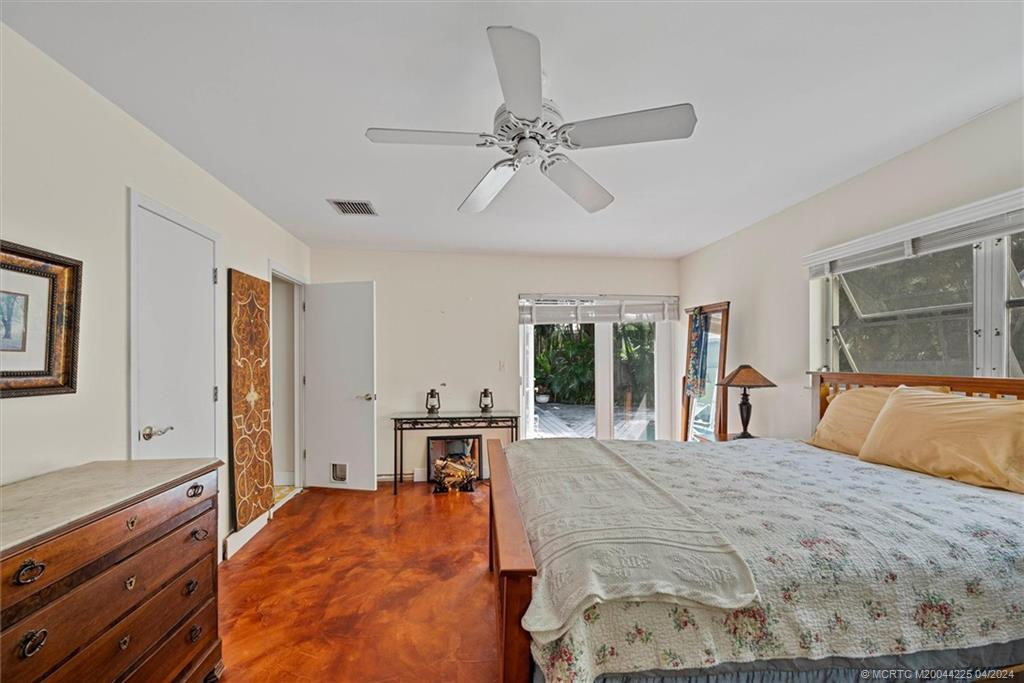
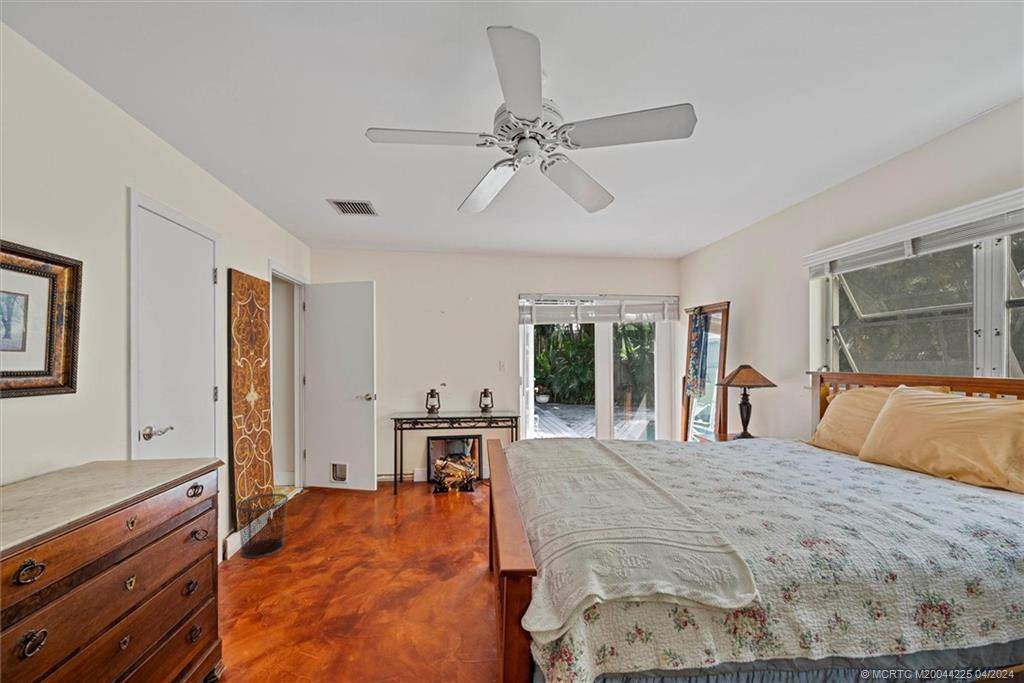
+ waste bin (263, 525)
